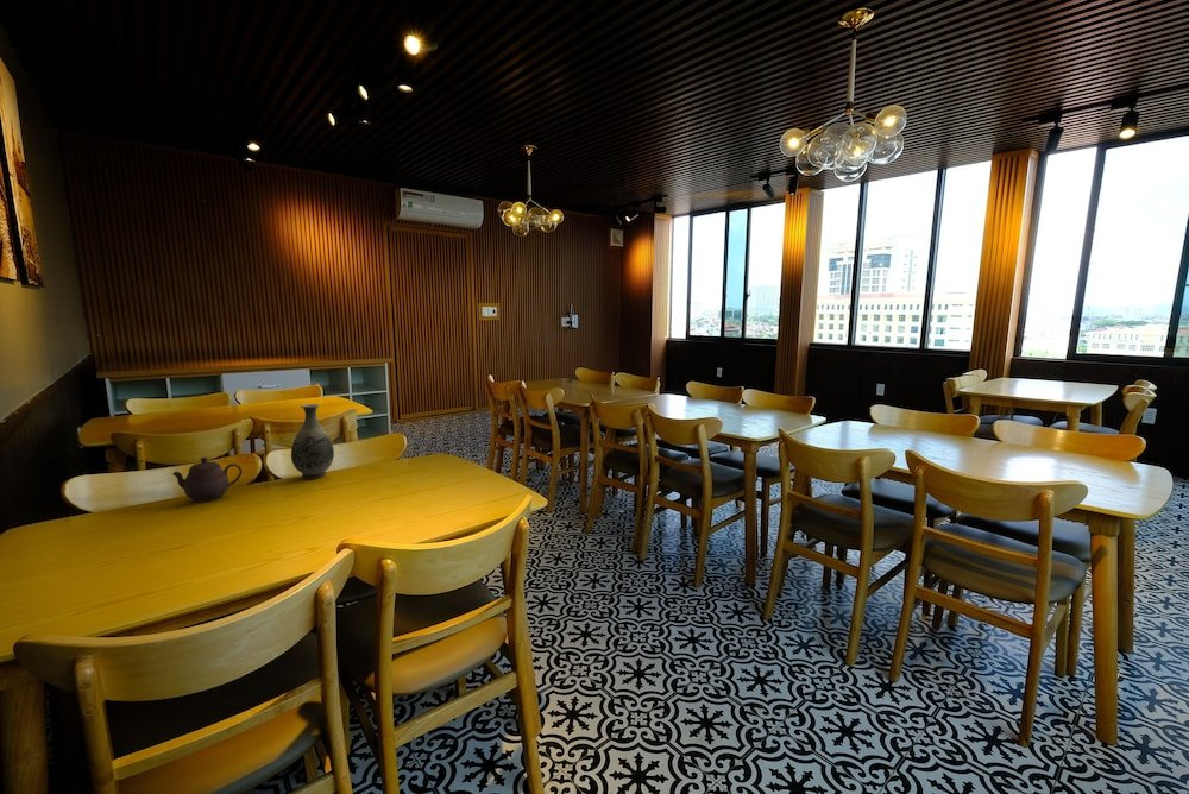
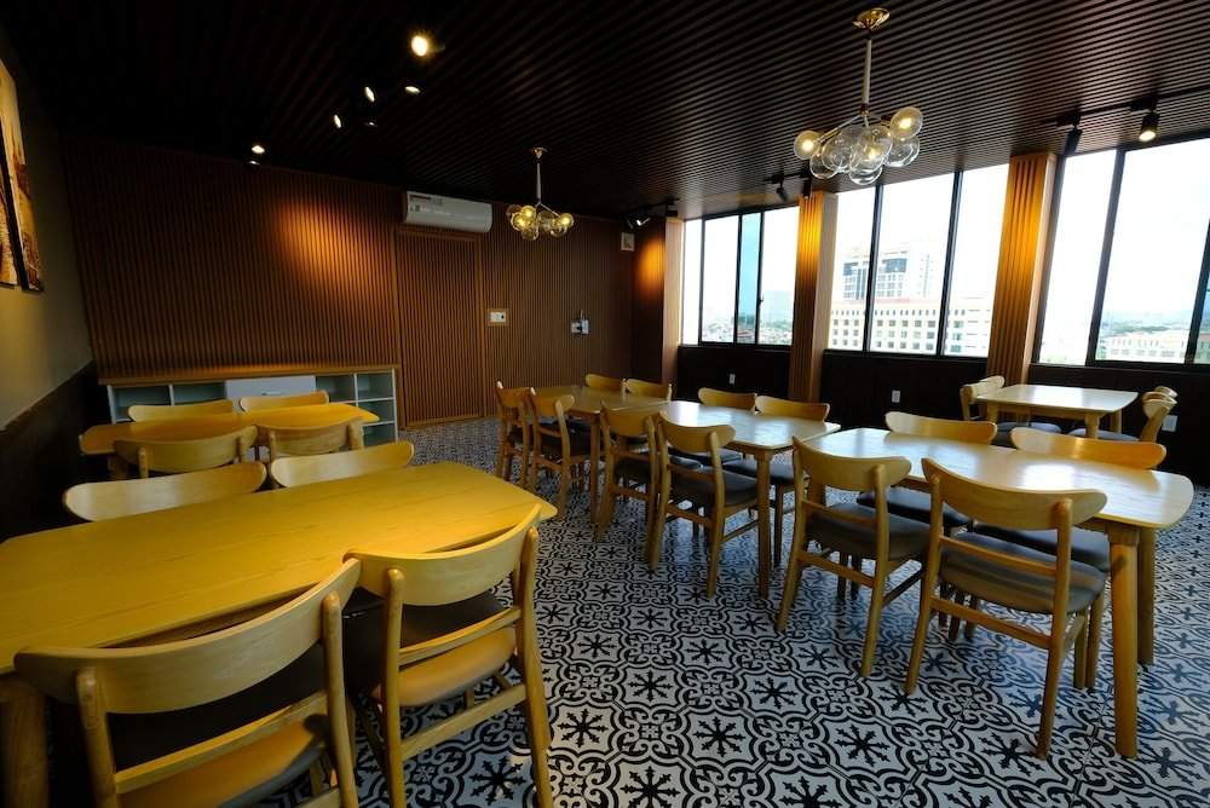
- vase (312, 441)
- teapot (208, 477)
